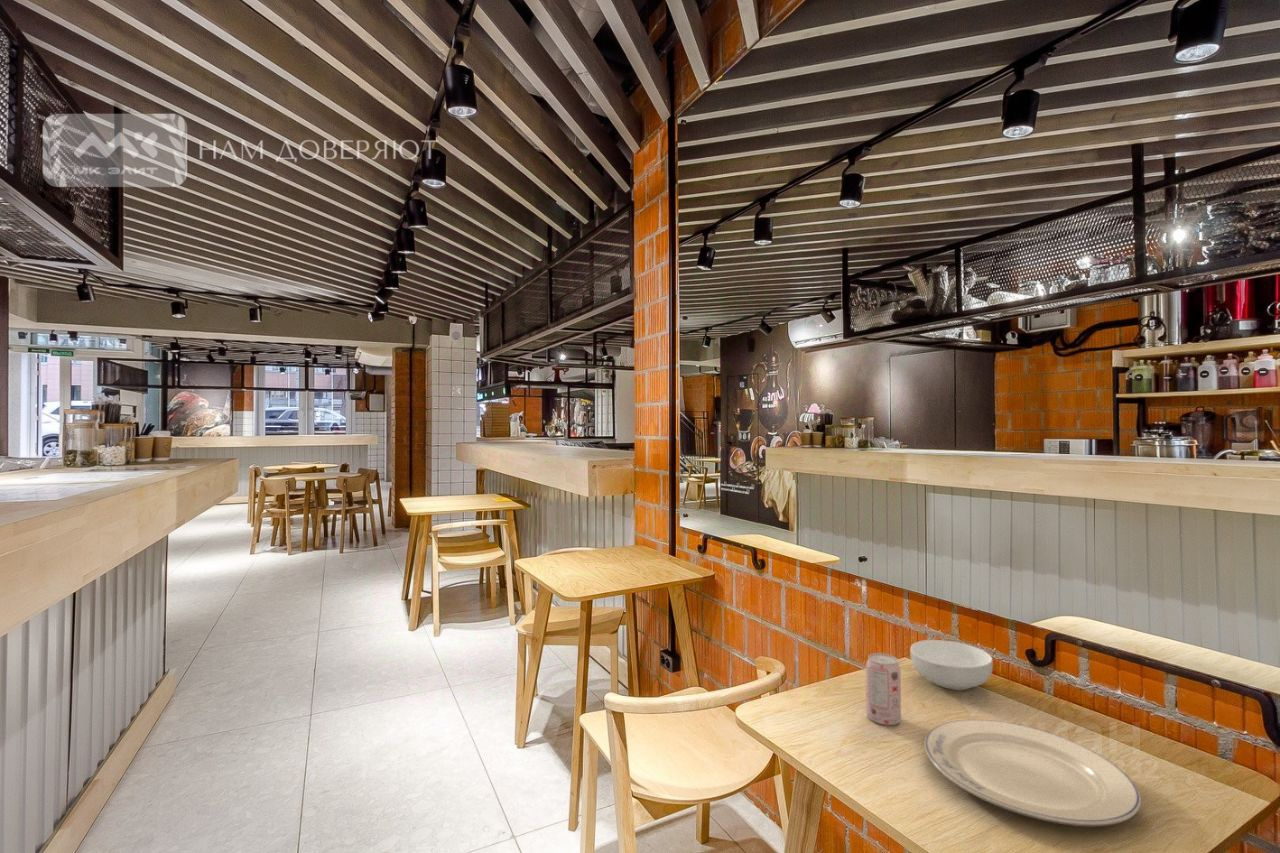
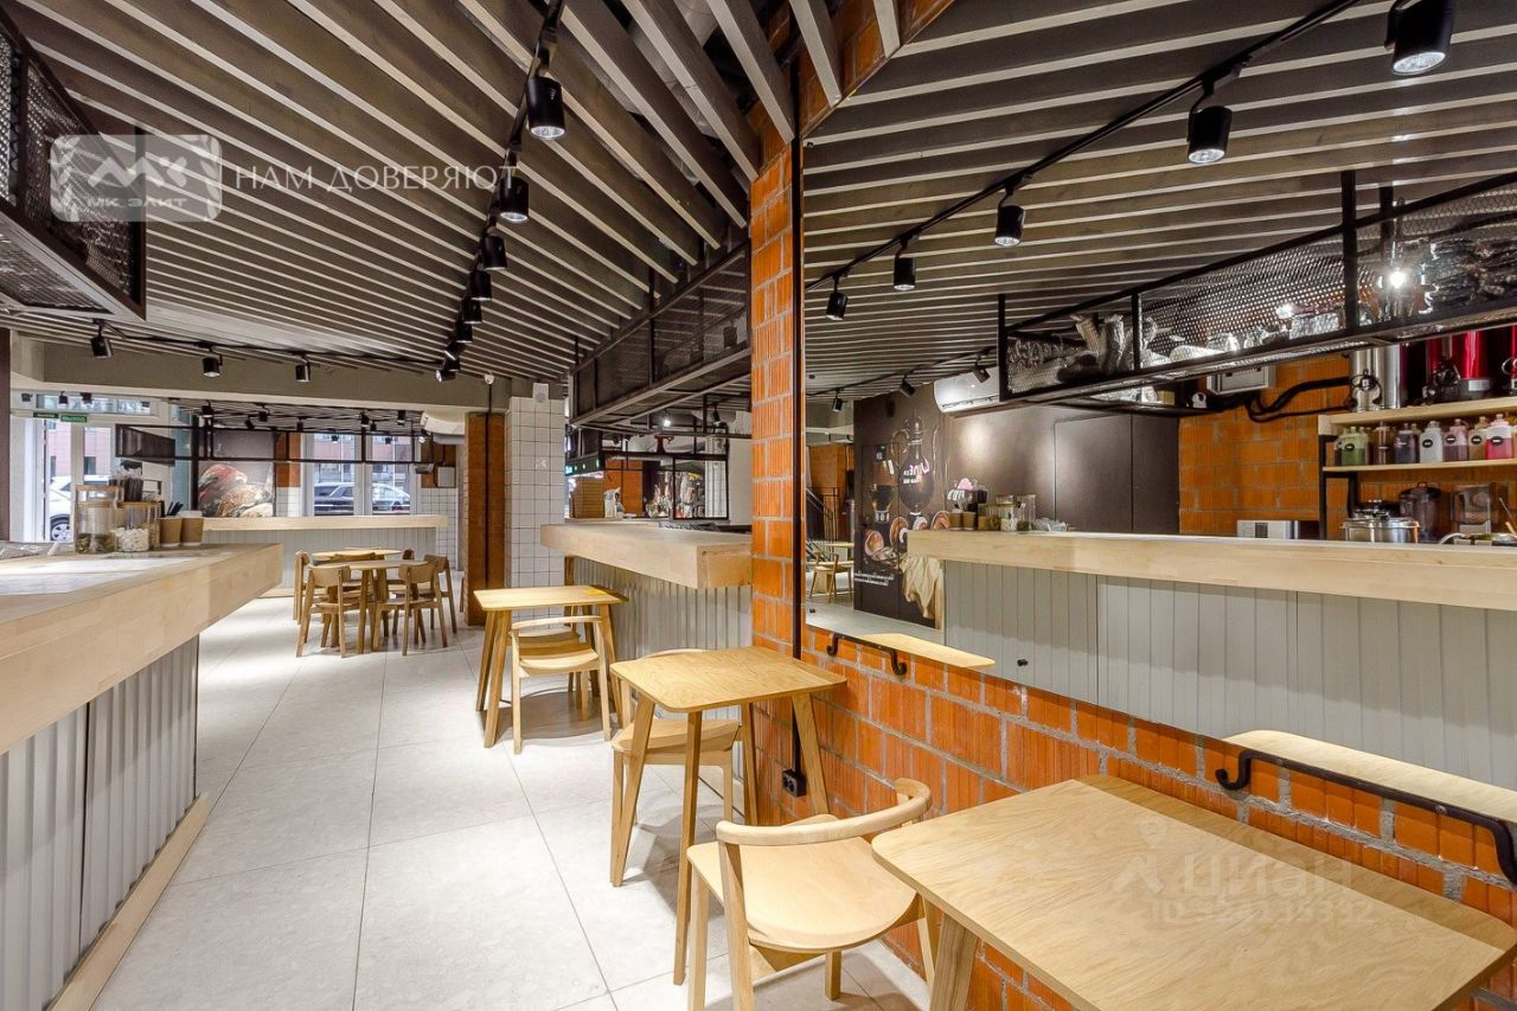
- cereal bowl (950, 667)
- chinaware (1023, 770)
- beverage can (883, 688)
